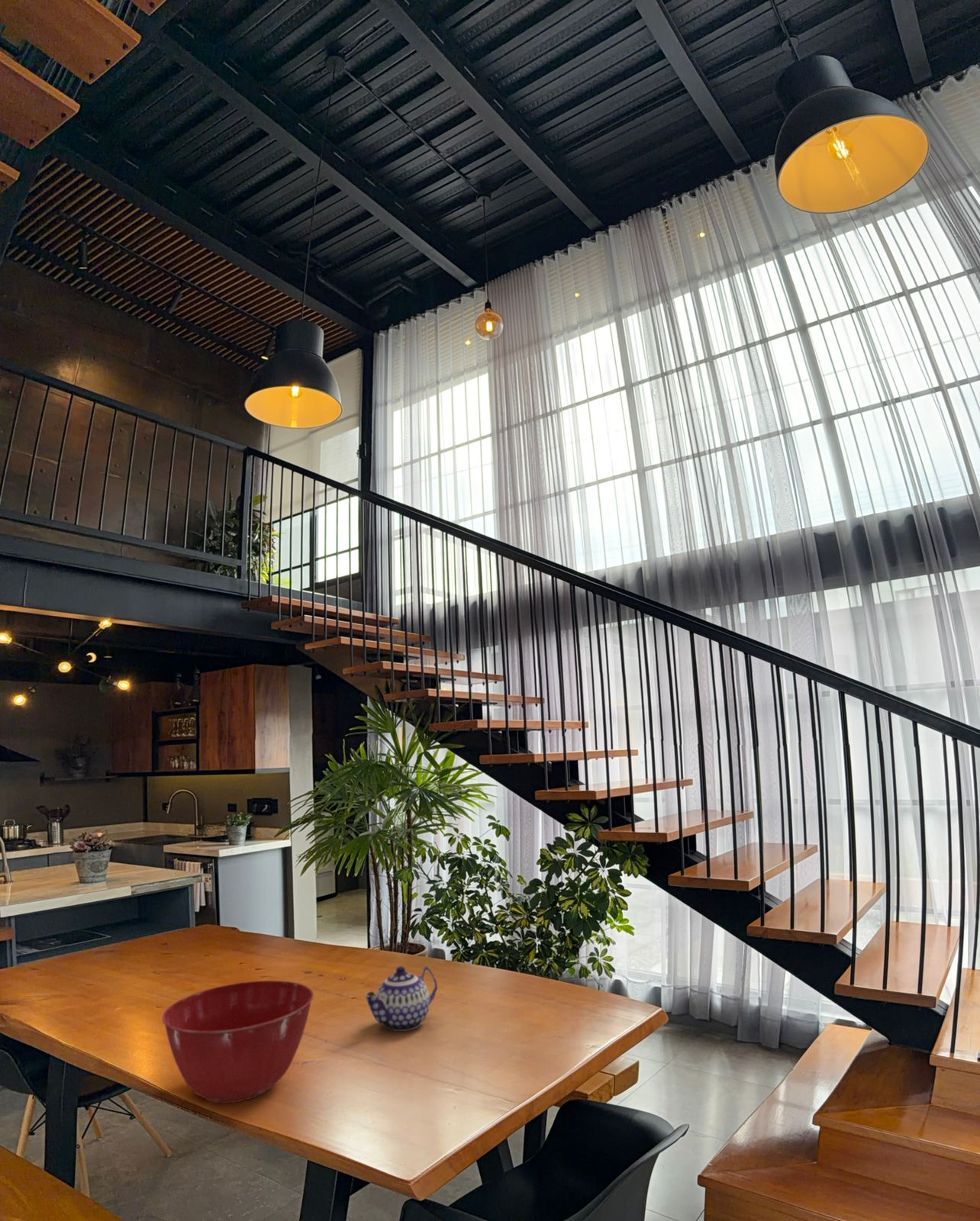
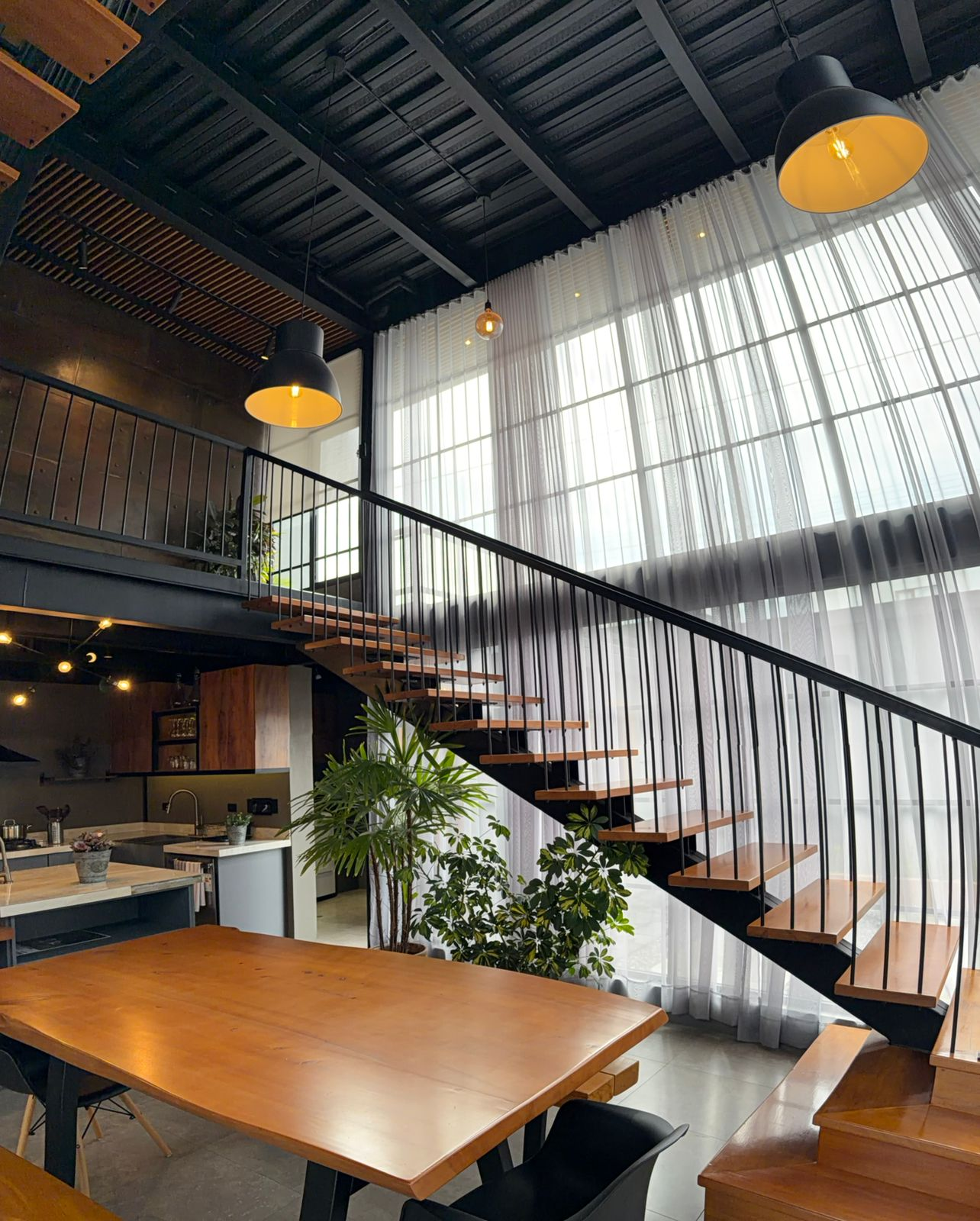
- teapot (403, 994)
- mixing bowl (239, 1043)
